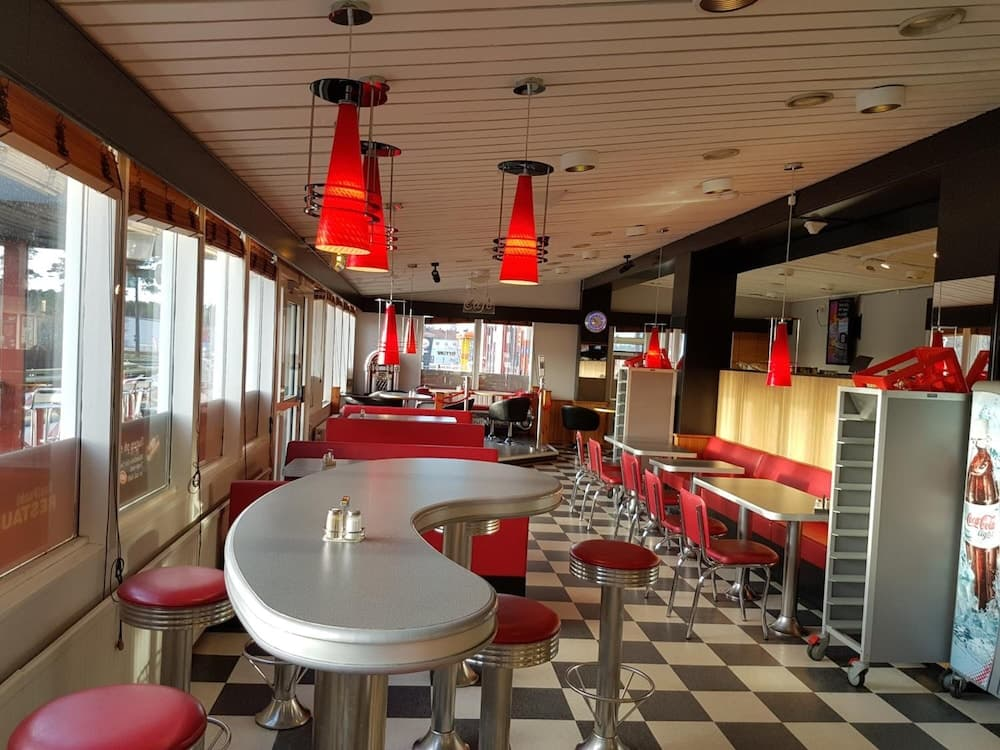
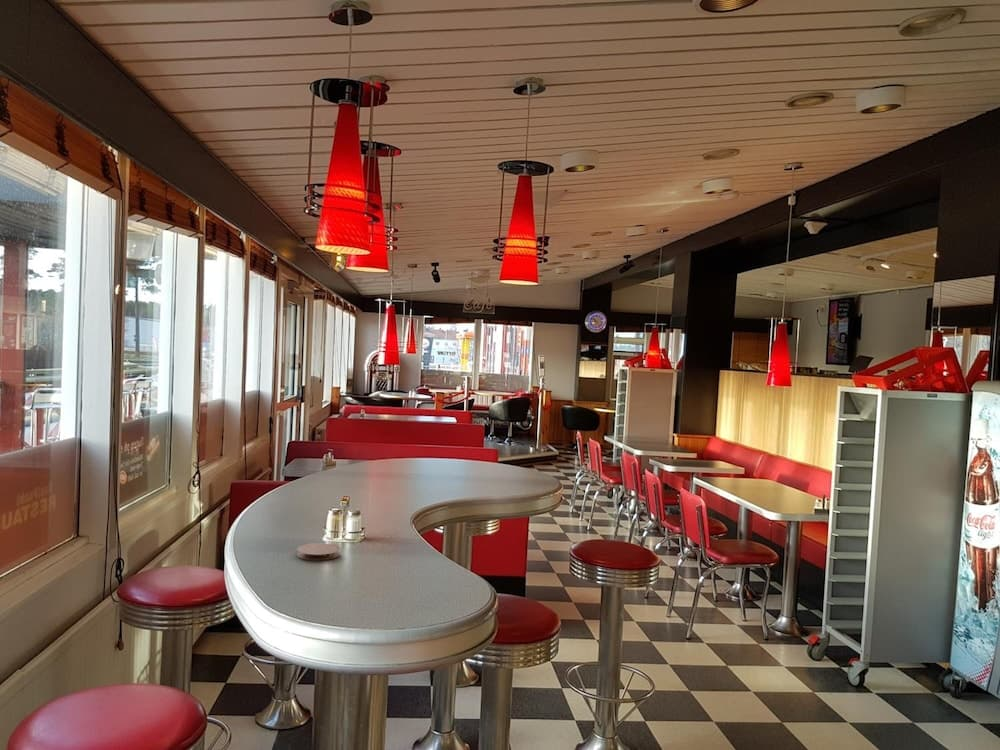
+ coaster (318, 551)
